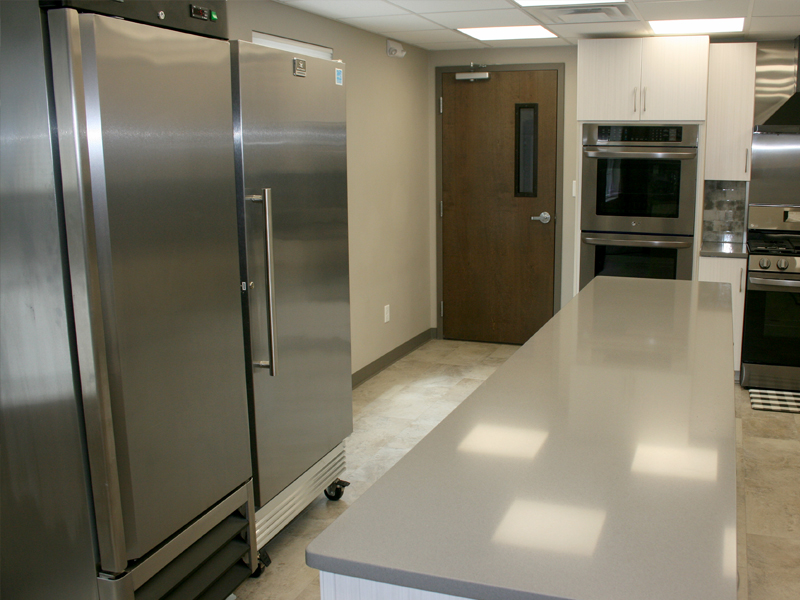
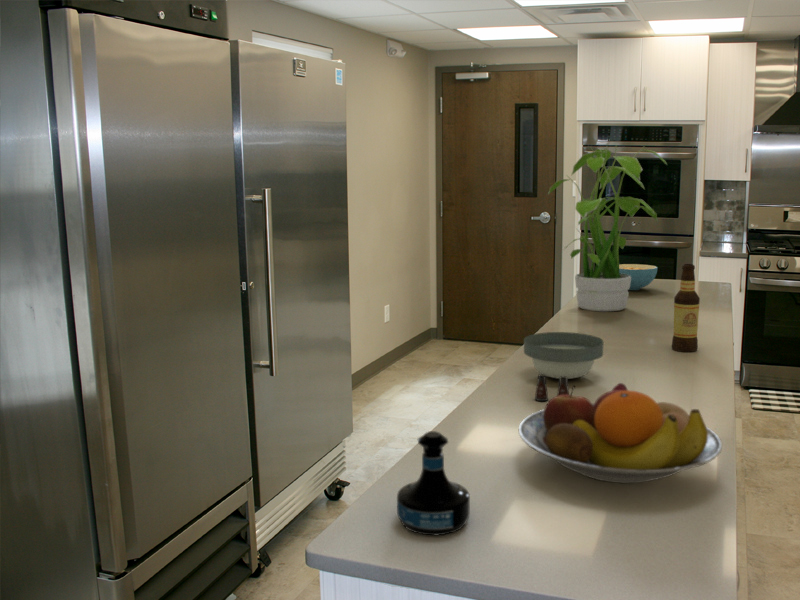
+ cereal bowl (632, 277)
+ tequila bottle (433, 477)
+ potted plant (614, 229)
+ fruit bowl (616, 425)
+ bowl (562, 358)
+ salt shaker (558, 388)
+ bottle (686, 307)
